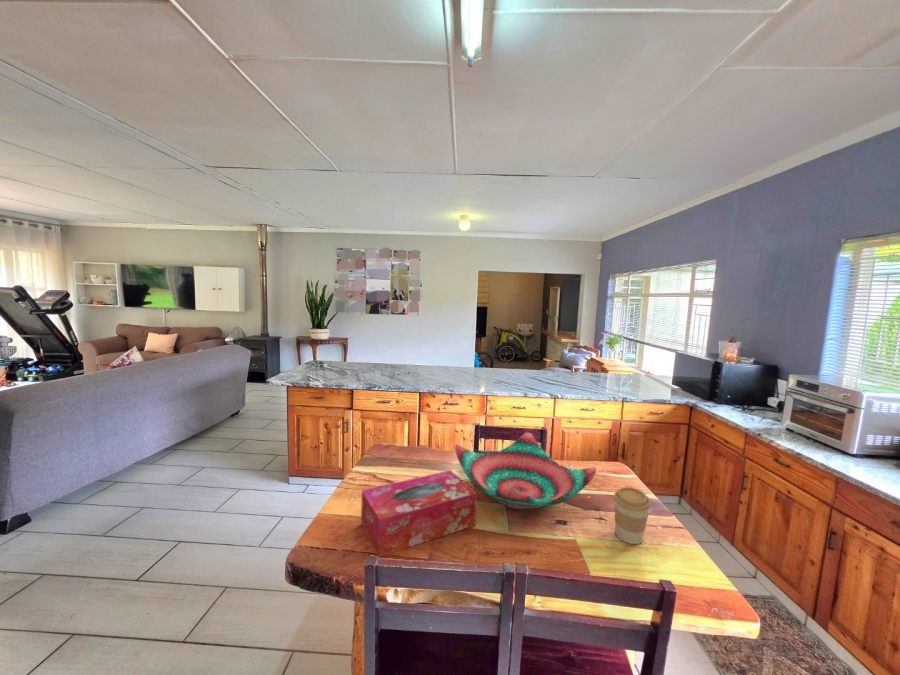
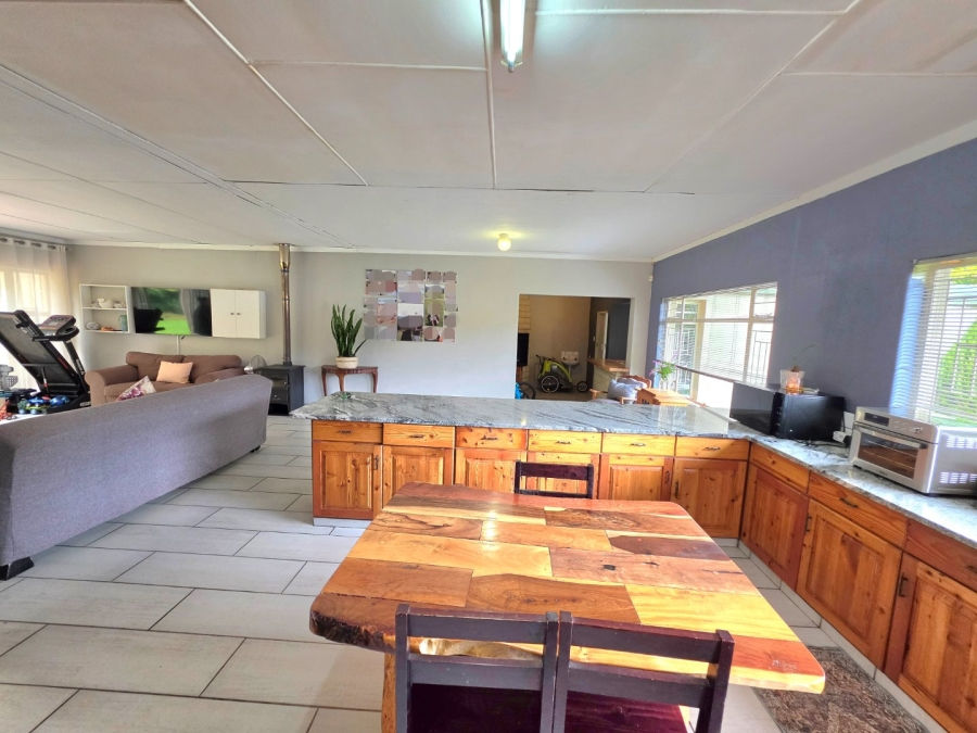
- decorative bowl (520, 474)
- coffee cup (630, 514)
- tissue box (419, 508)
